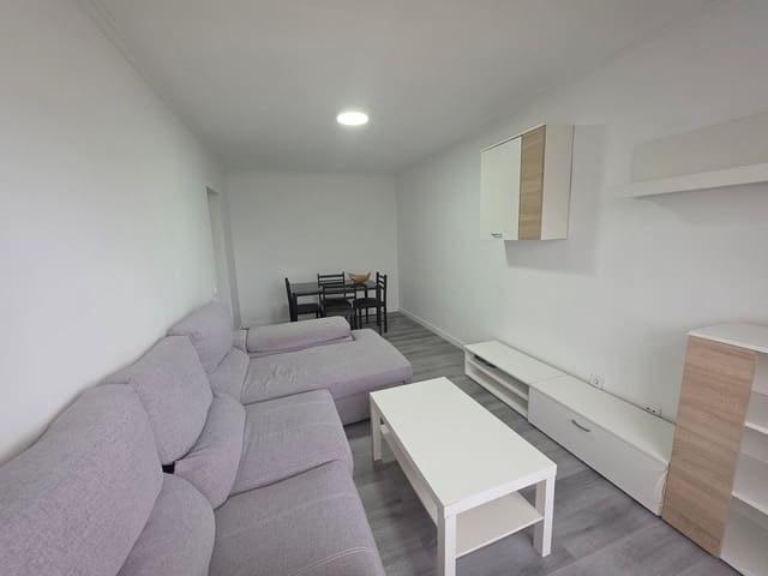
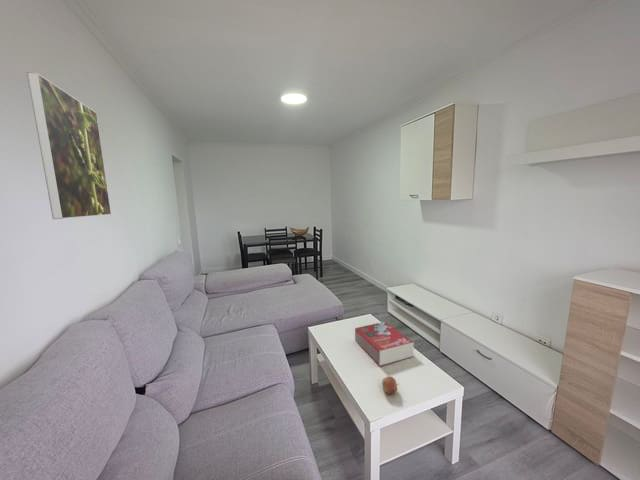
+ apple (390, 385)
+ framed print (77, 158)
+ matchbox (382, 341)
